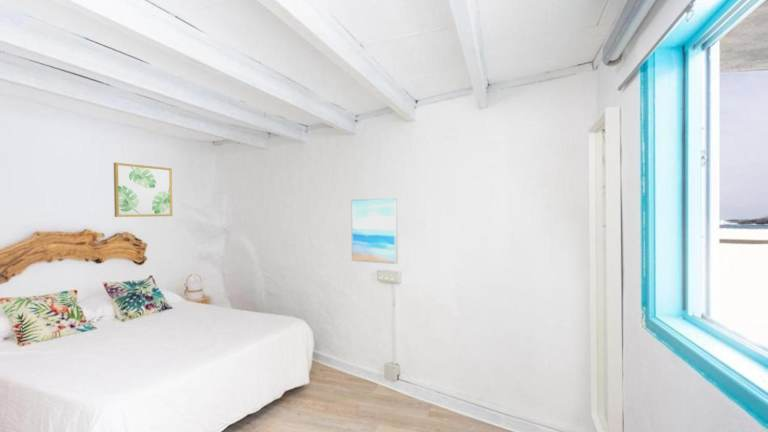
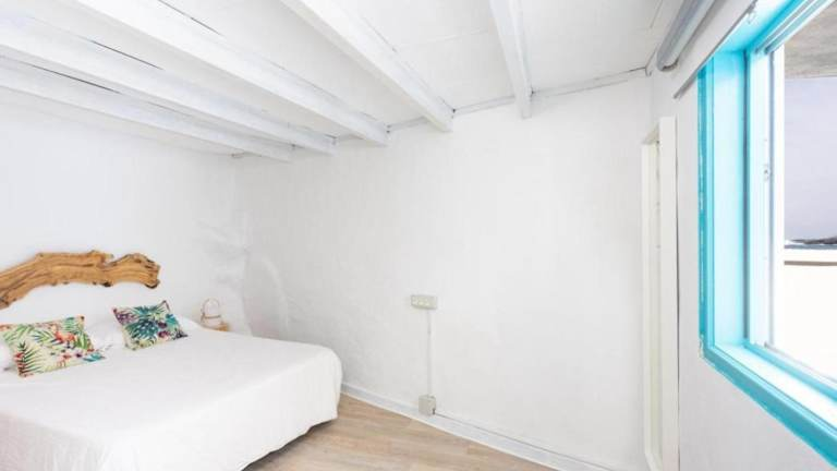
- wall art (373, 230)
- wall art (144, 191)
